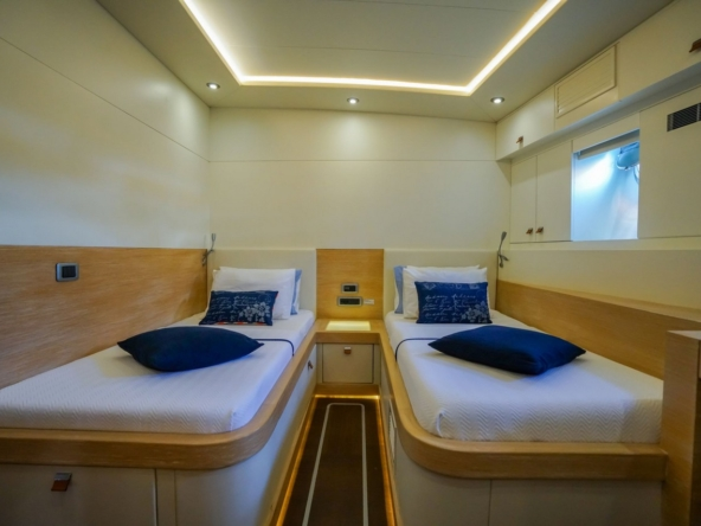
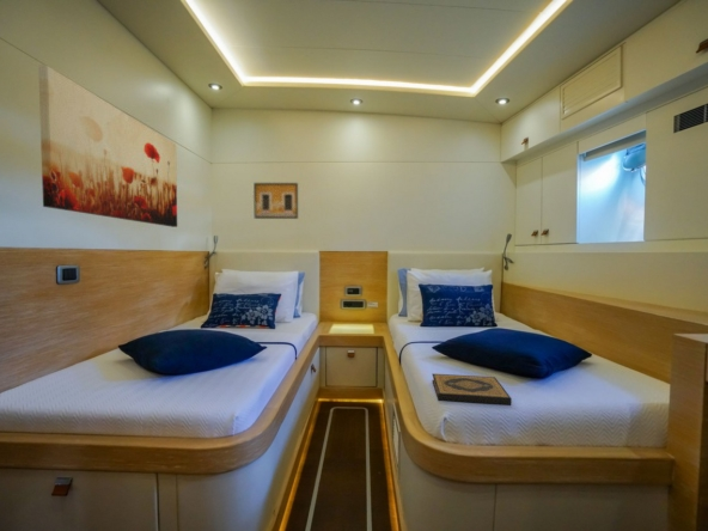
+ wall art (126, 167)
+ hardback book (468, 387)
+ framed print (275, 200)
